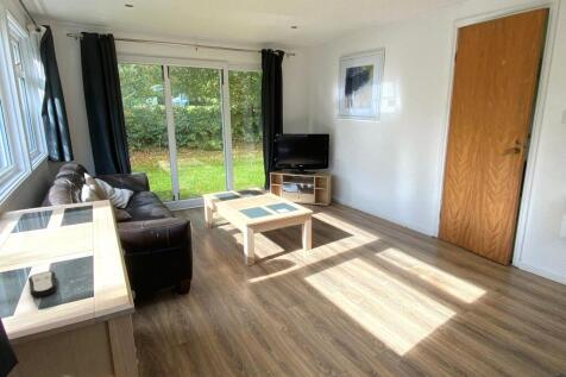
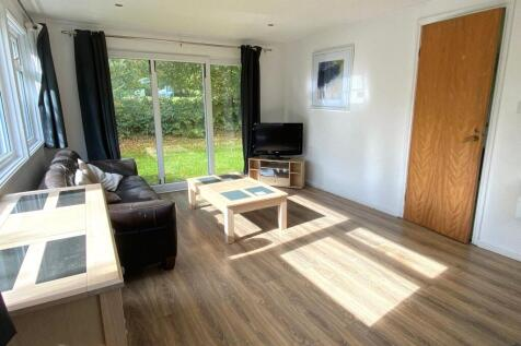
- remote control (42, 283)
